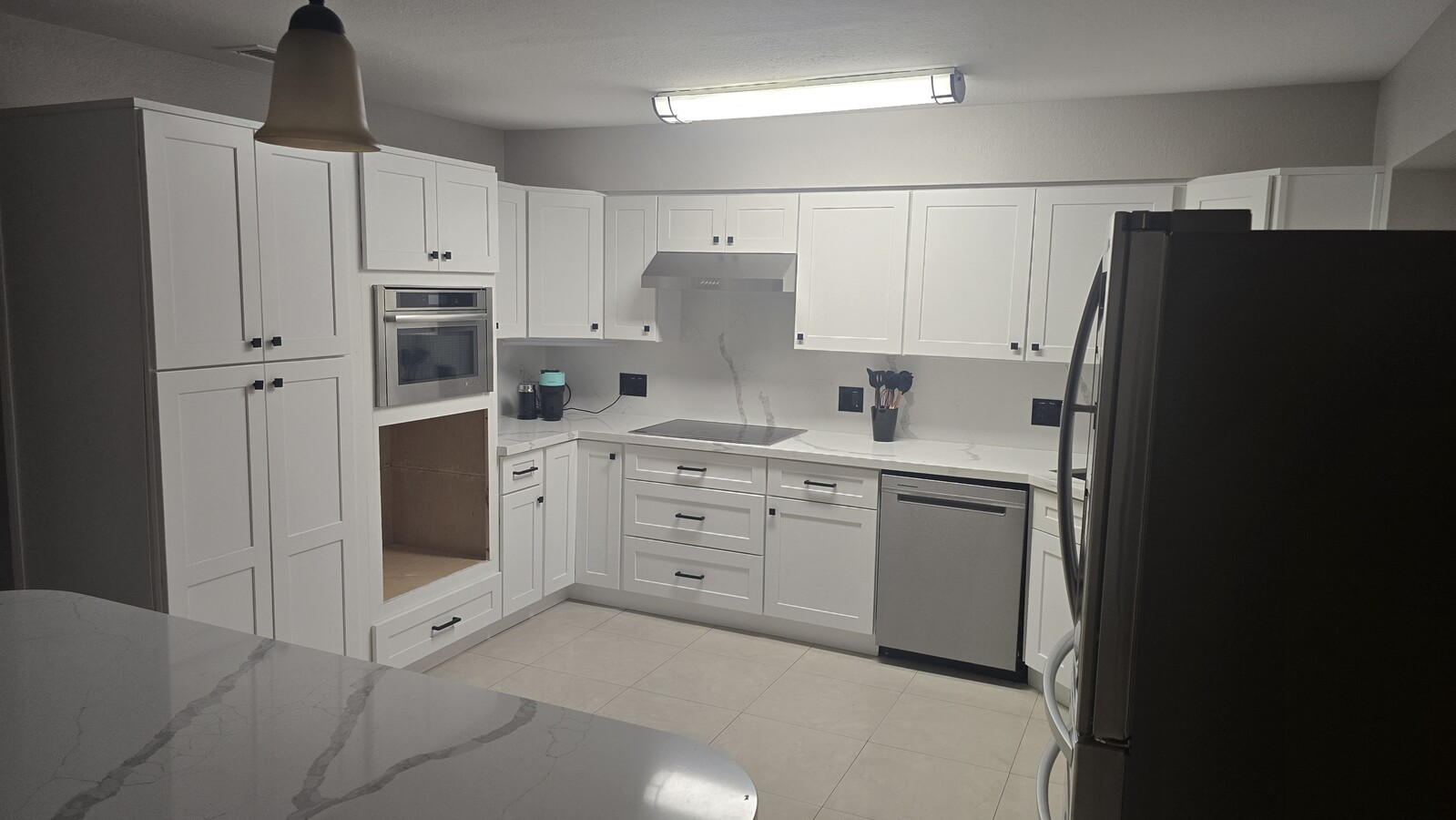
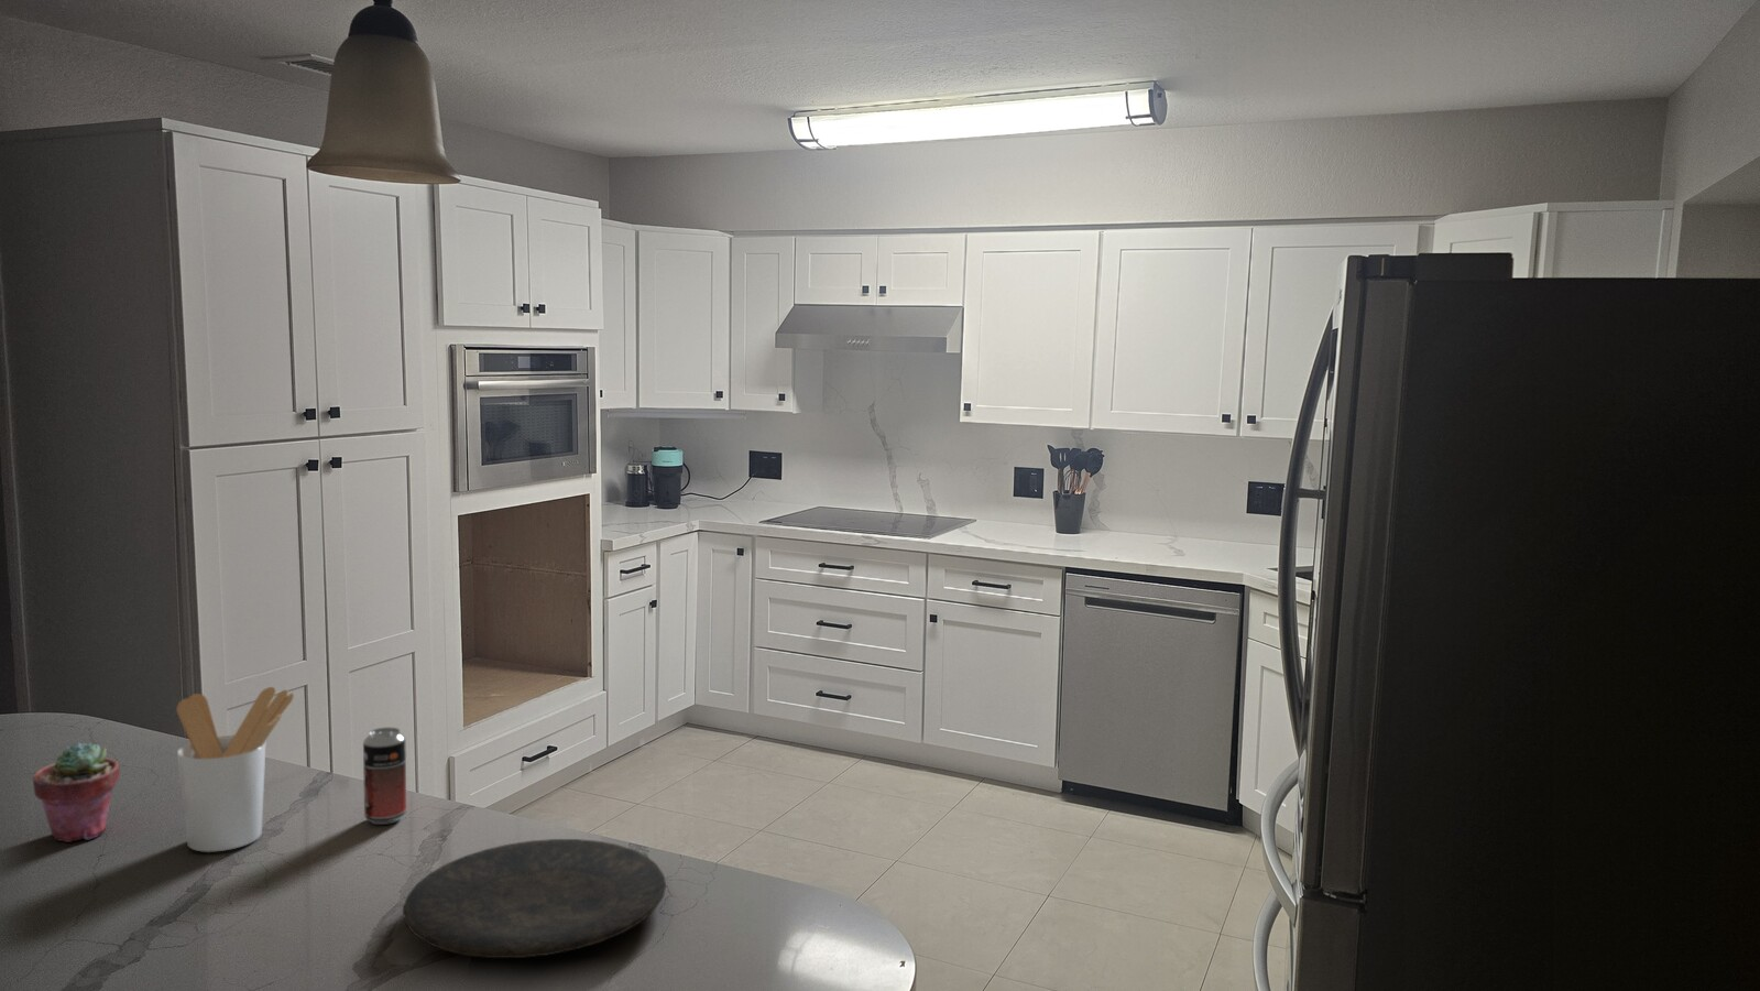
+ beverage can (384, 775)
+ potted succulent (77, 787)
+ utensil holder (241, 763)
+ plate (538, 900)
